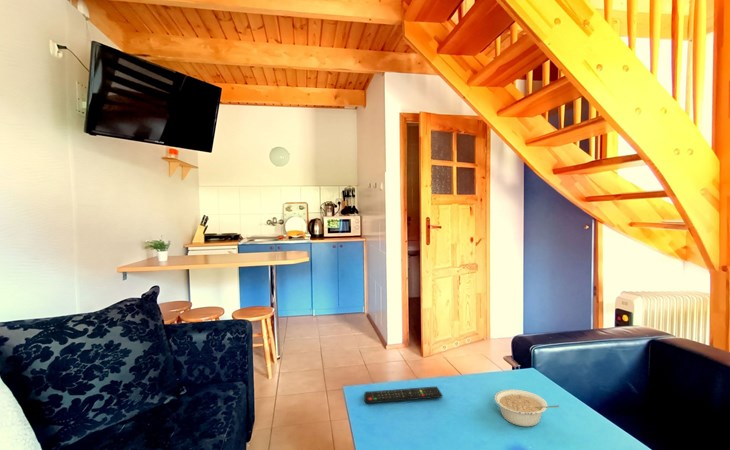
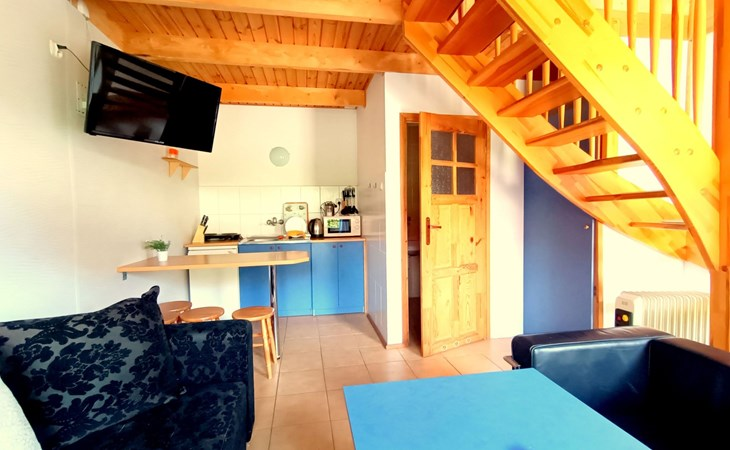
- remote control (402, 395)
- legume (522, 407)
